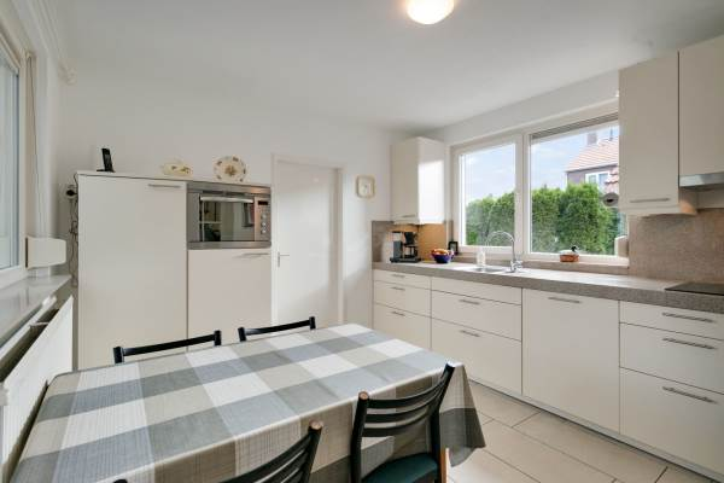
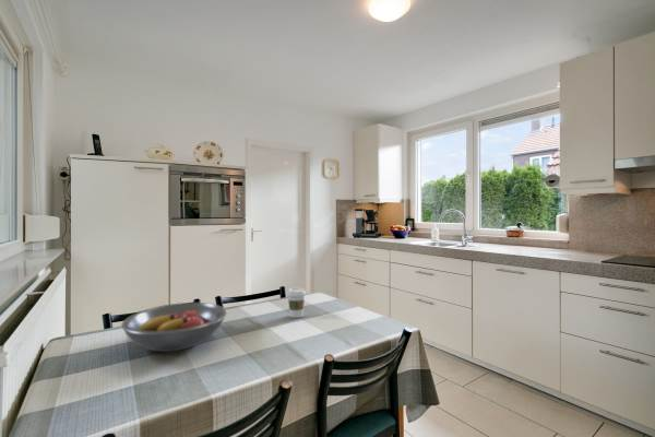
+ fruit bowl (177, 324)
+ coffee cup (296, 303)
